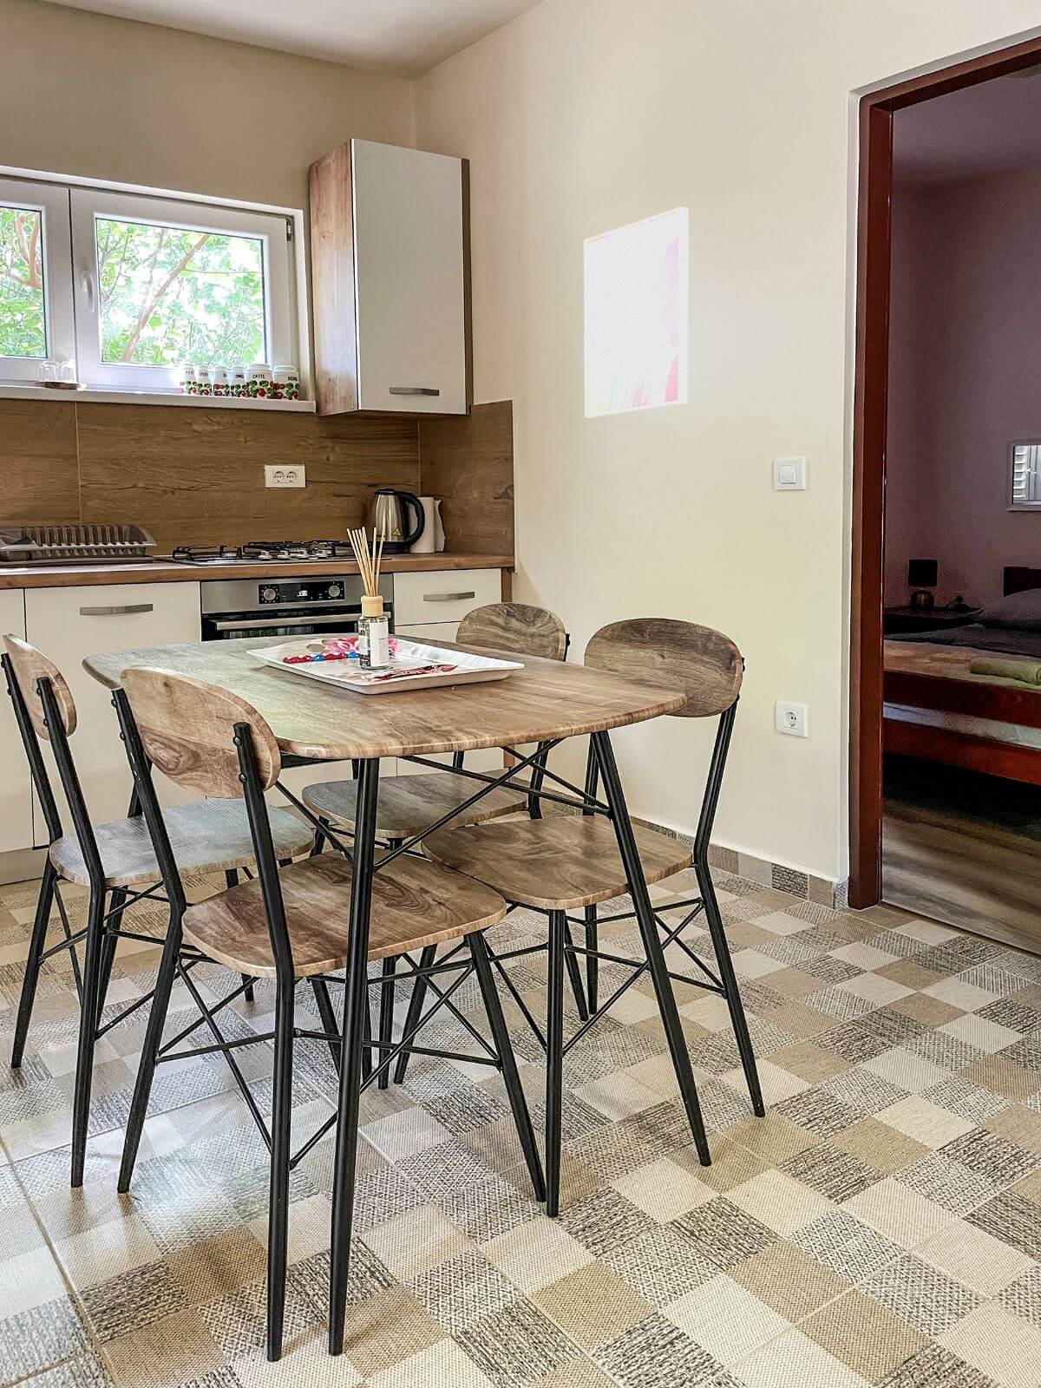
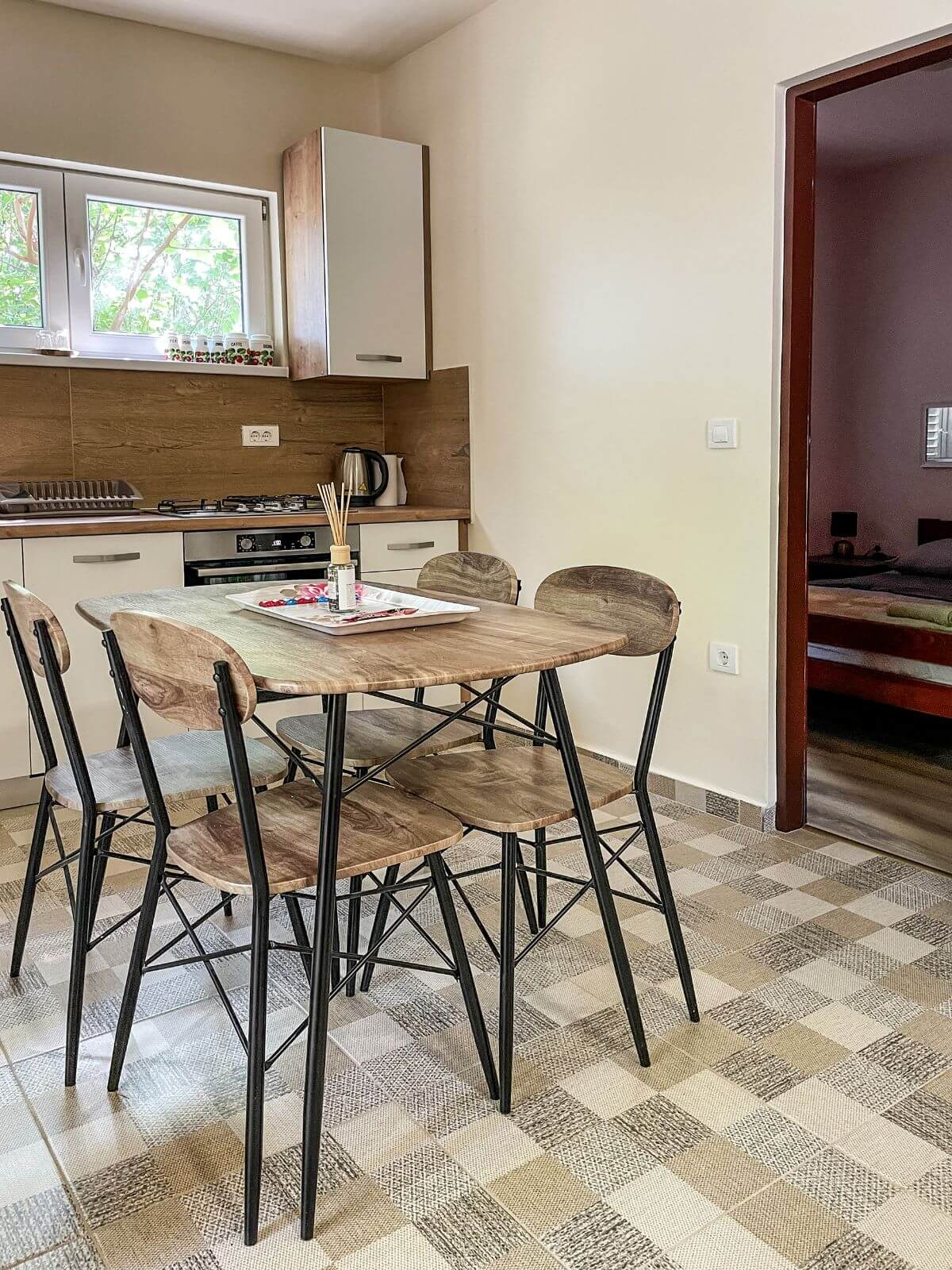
- wall art (633, 318)
